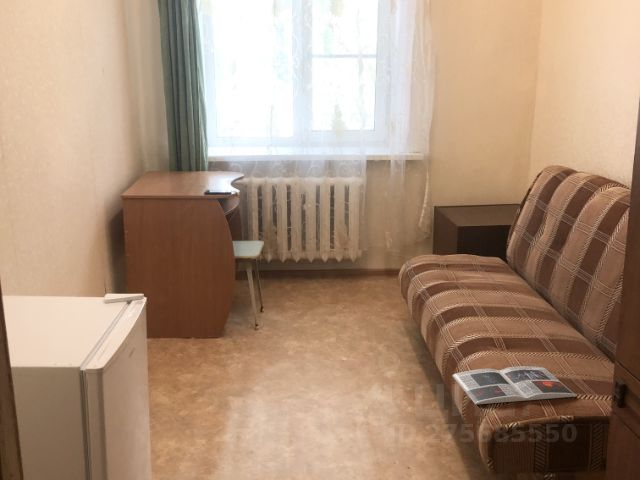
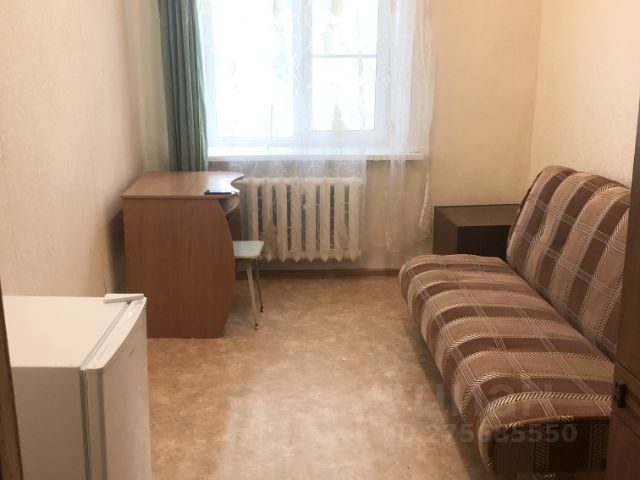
- magazine (512, 383)
